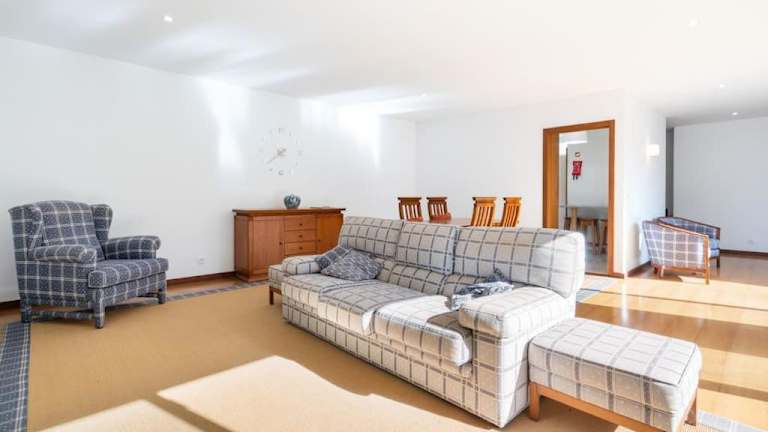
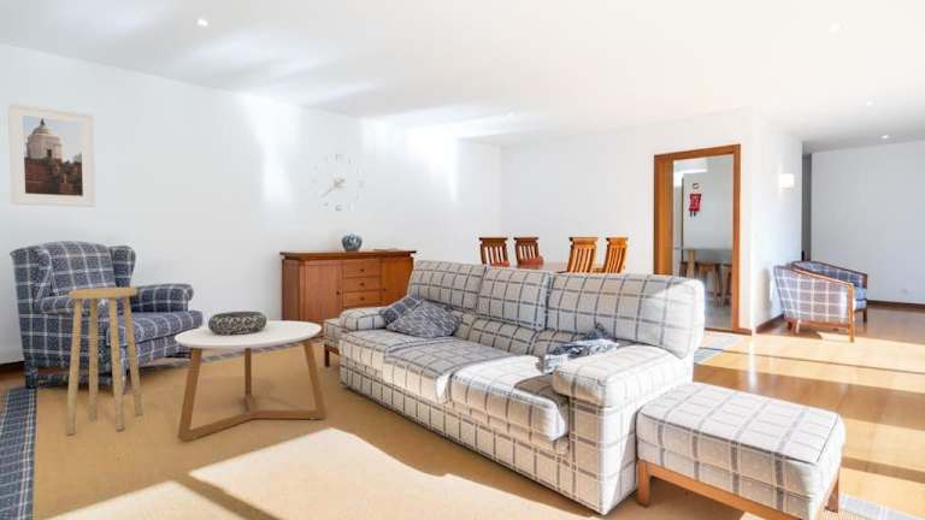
+ coffee table (249, 374)
+ decorative bowl (237, 321)
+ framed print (53, 156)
+ stool (111, 353)
